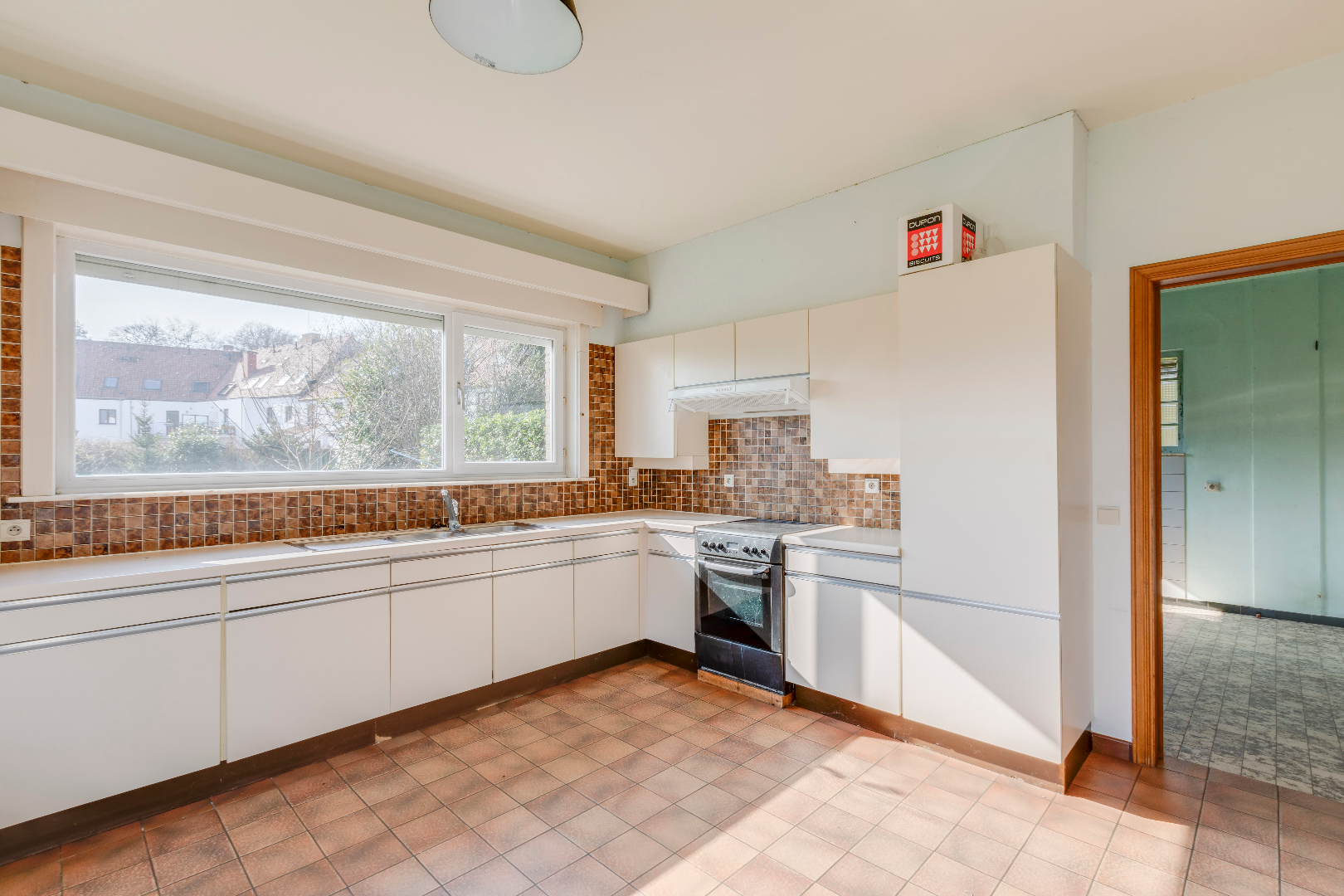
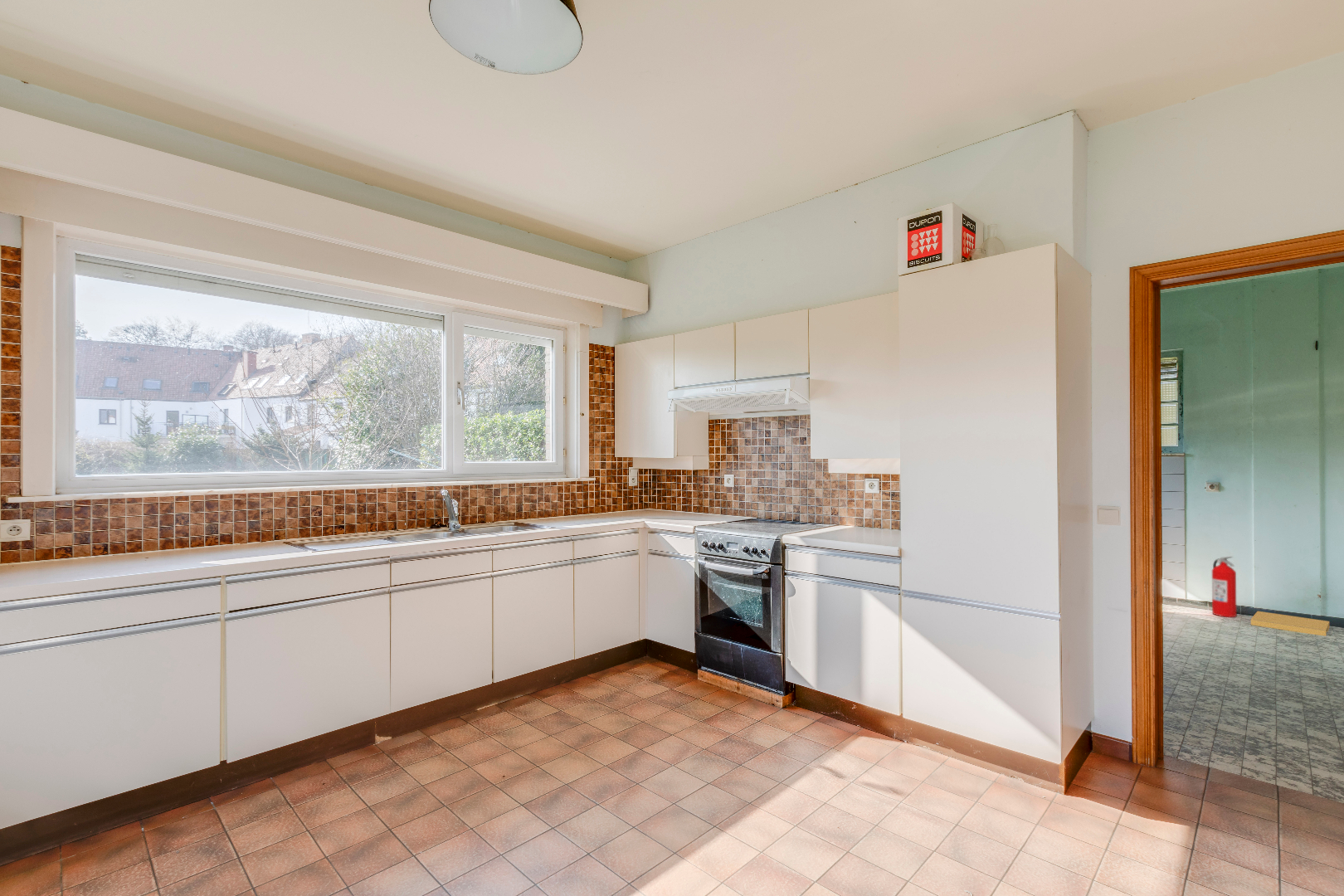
+ fire extinguisher (1224, 585)
+ cardboard box (1289, 623)
